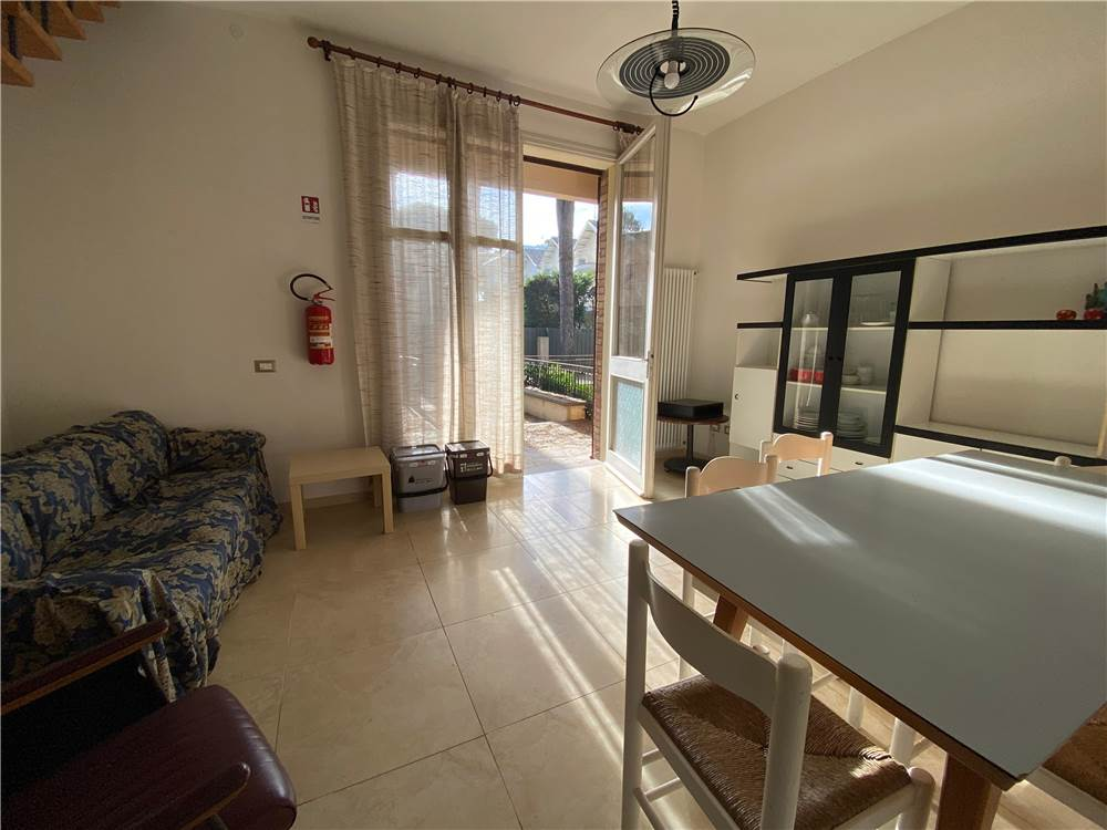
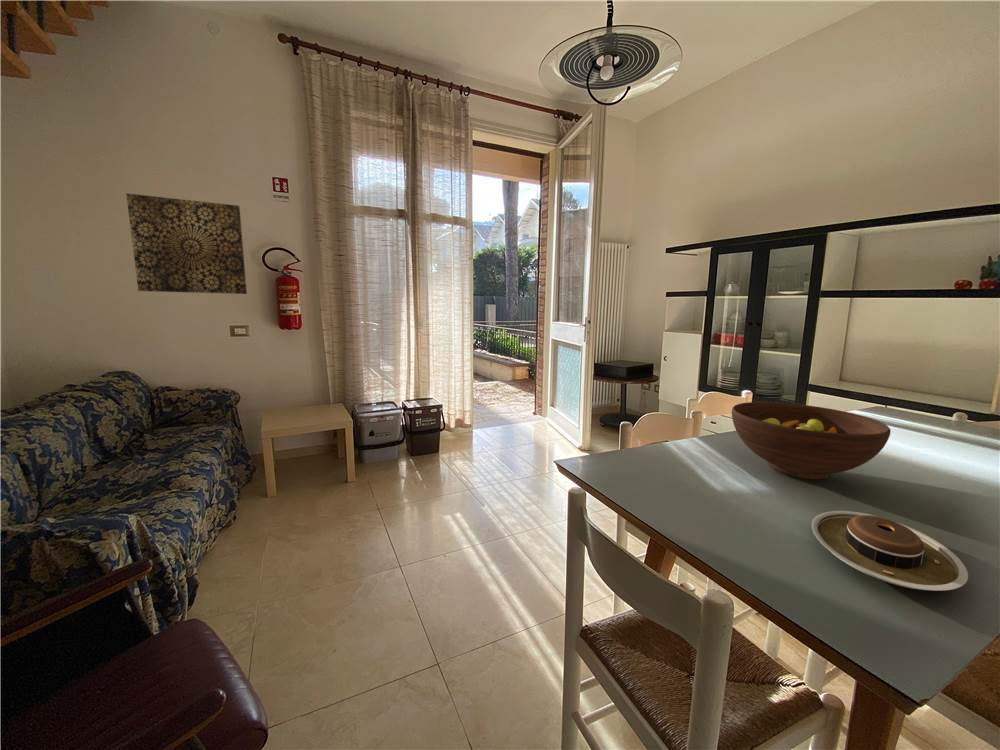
+ plate (882, 541)
+ fruit bowl (800, 443)
+ wall art (190, 247)
